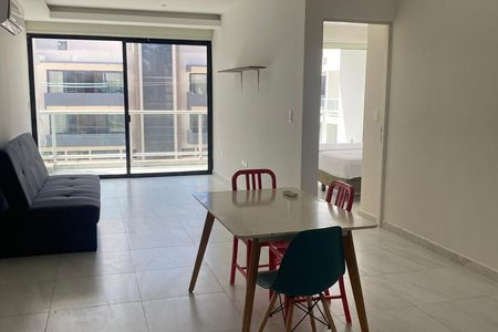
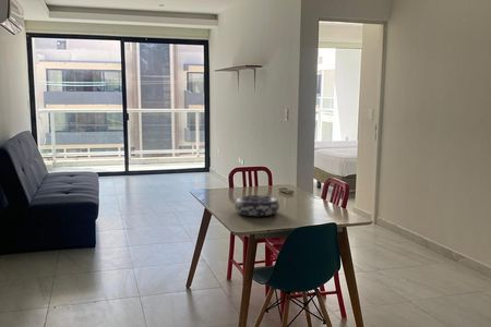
+ decorative bowl (256, 205)
